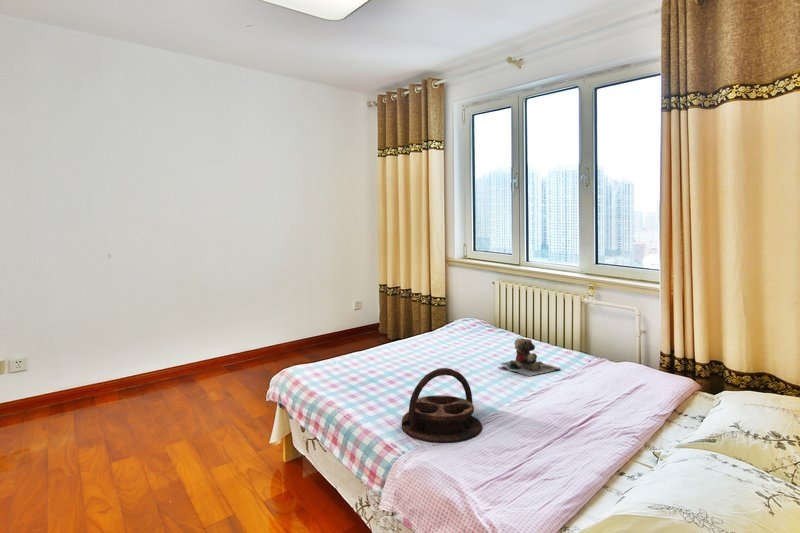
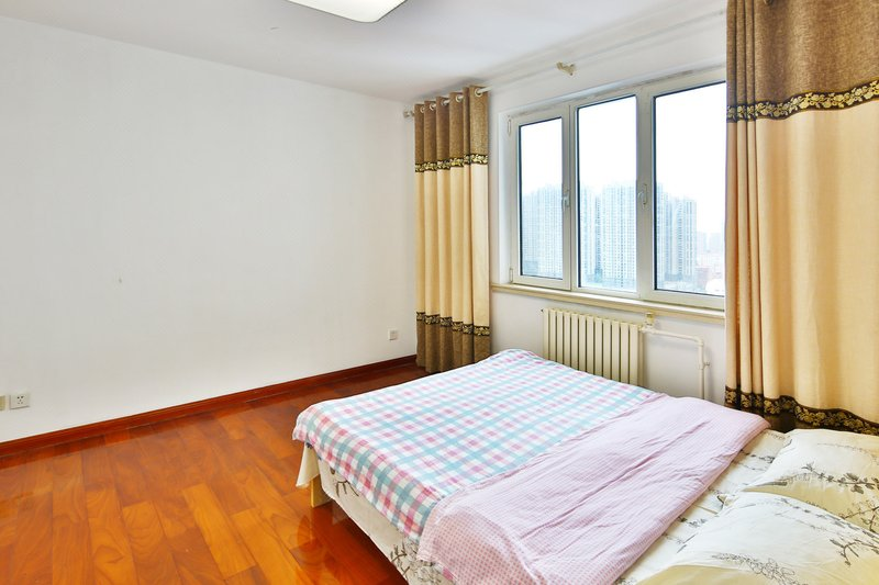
- serving tray (440, 397)
- teddy bear (530, 353)
